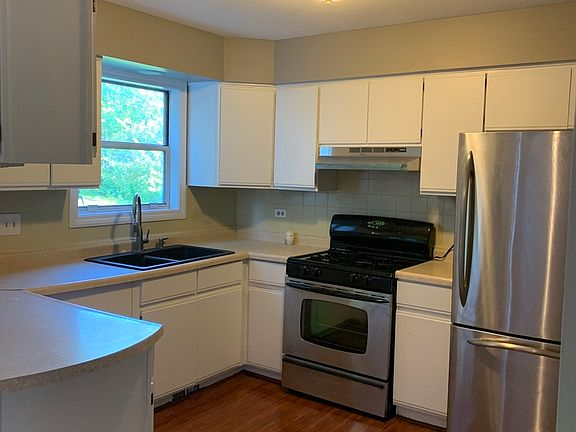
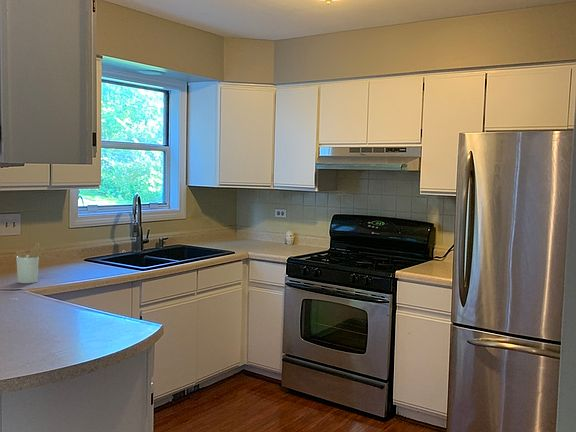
+ utensil holder (31, 263)
